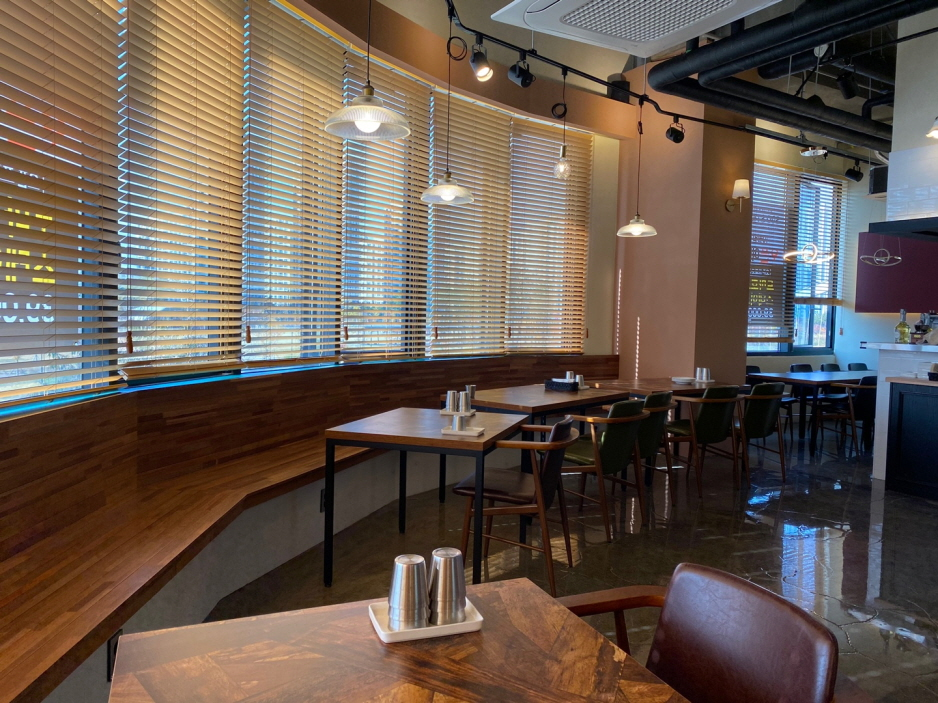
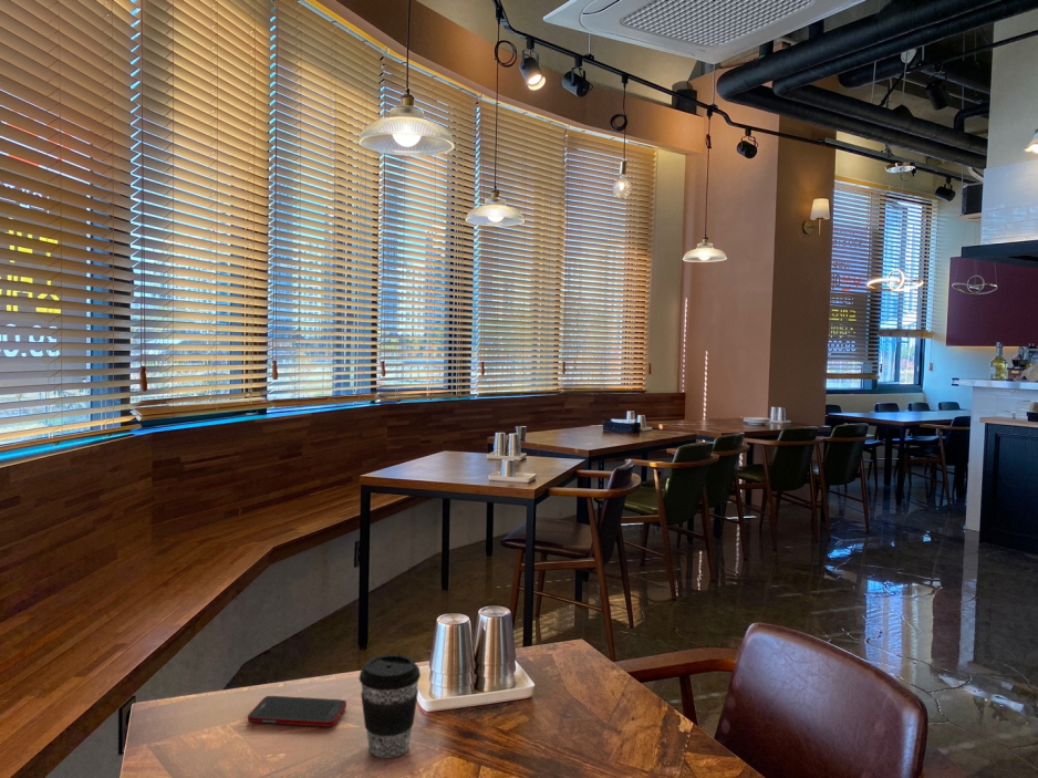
+ coffee cup (390, 706)
+ cell phone (298, 710)
